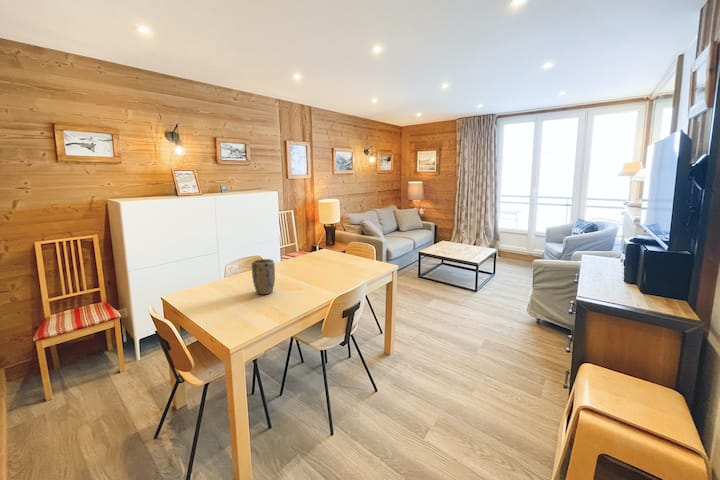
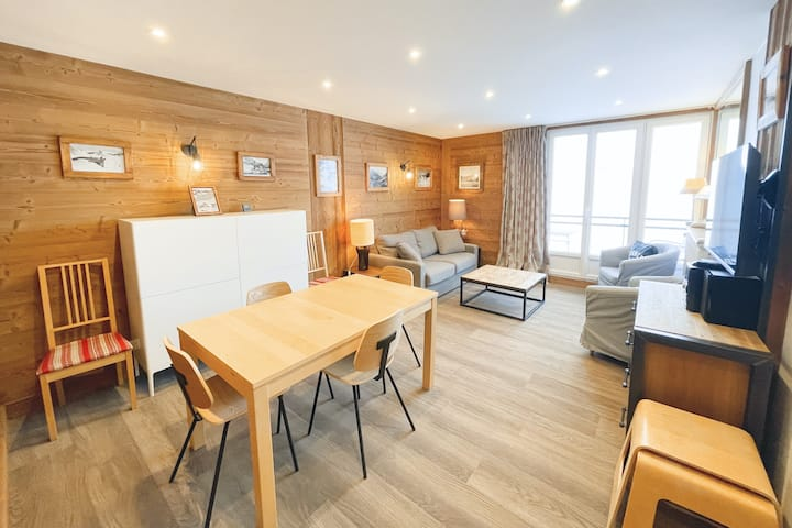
- plant pot (263, 276)
